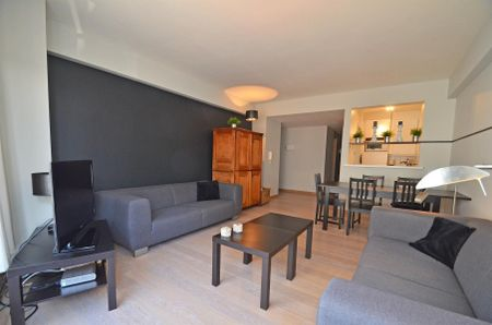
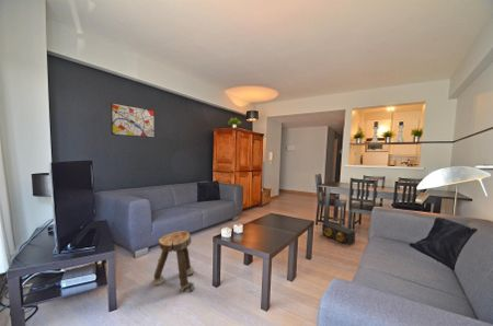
+ wall art (134, 121)
+ speaker (335, 233)
+ stool (177, 258)
